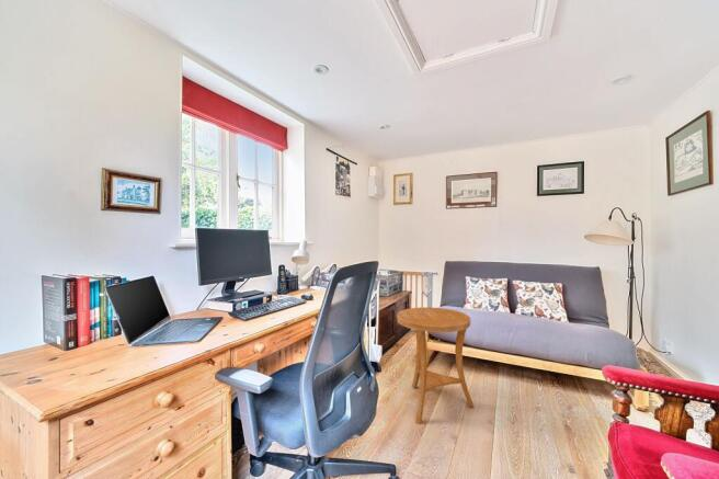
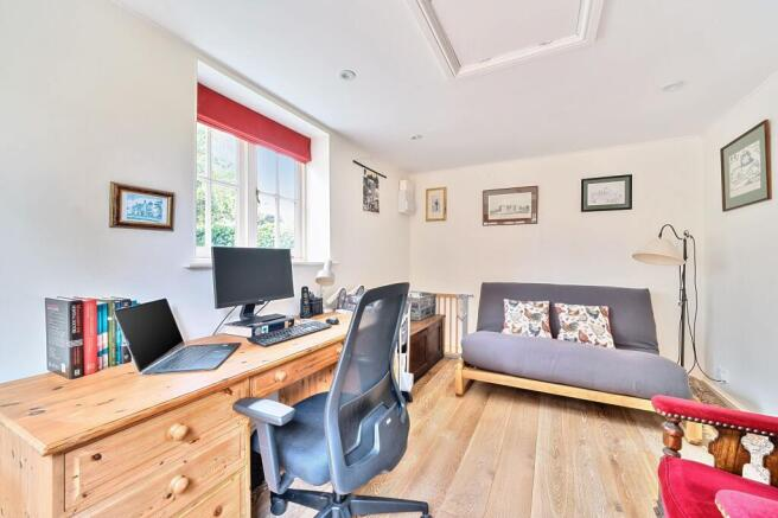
- side table (426, 358)
